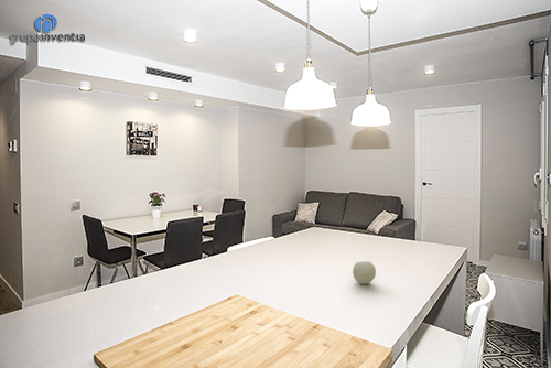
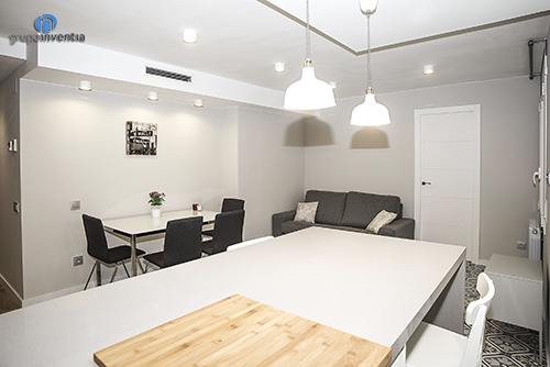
- fruit (364, 272)
